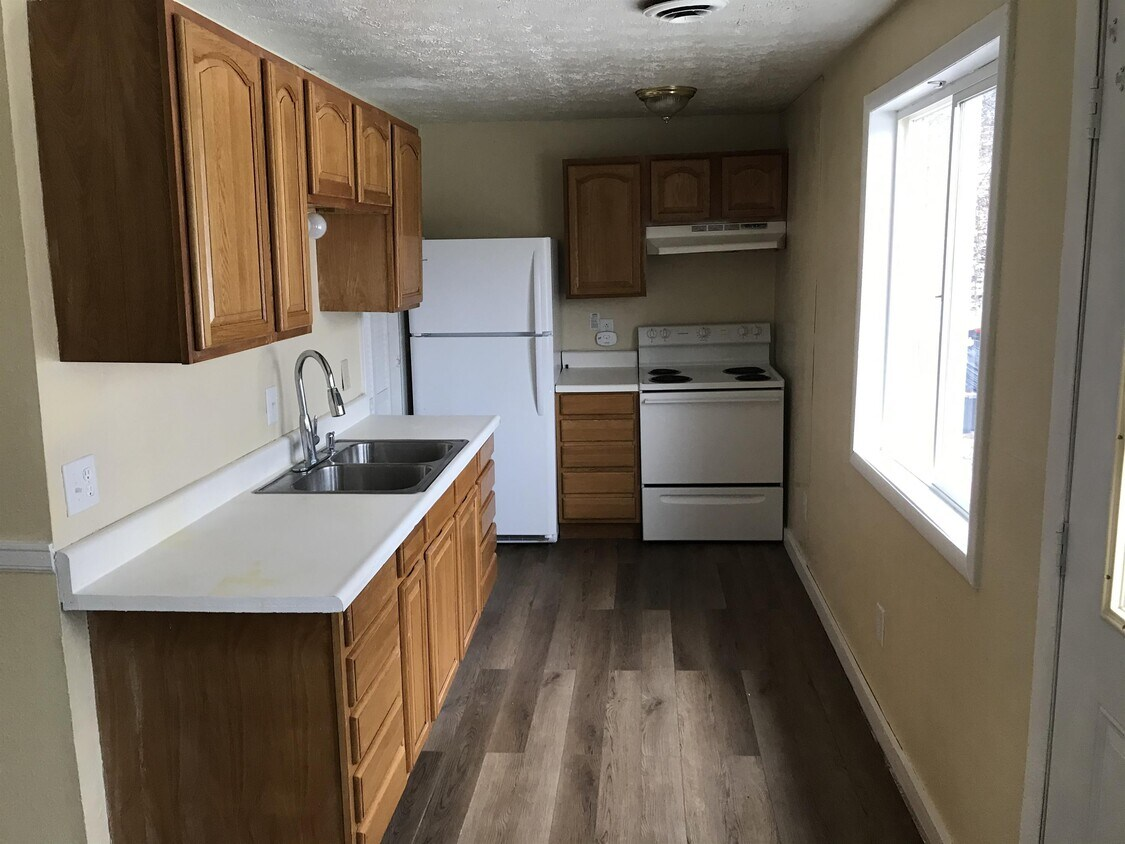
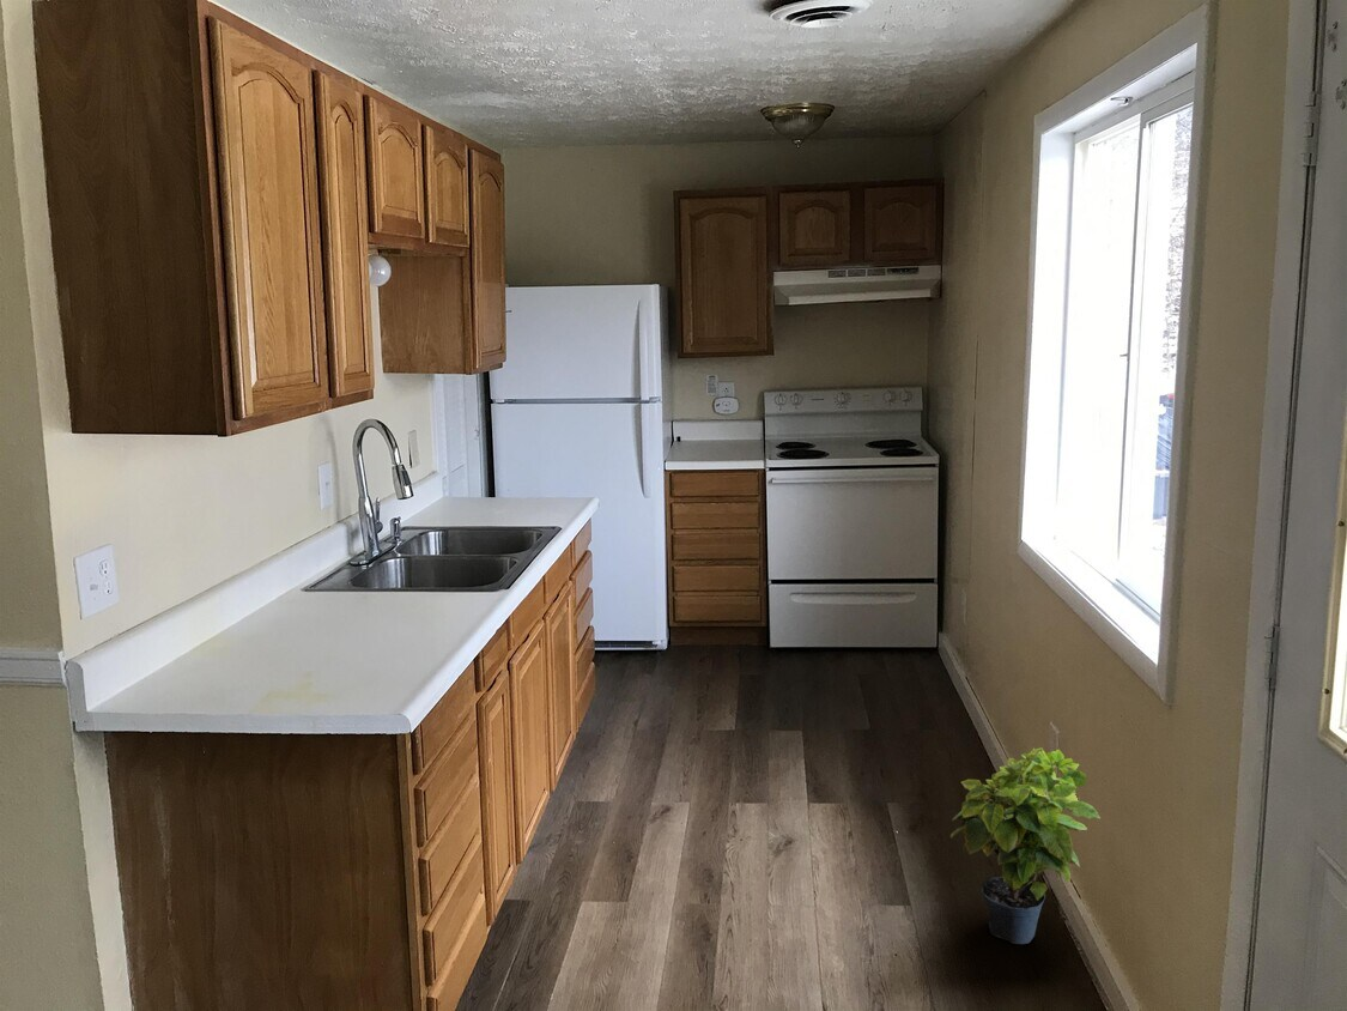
+ potted plant (1020, 842)
